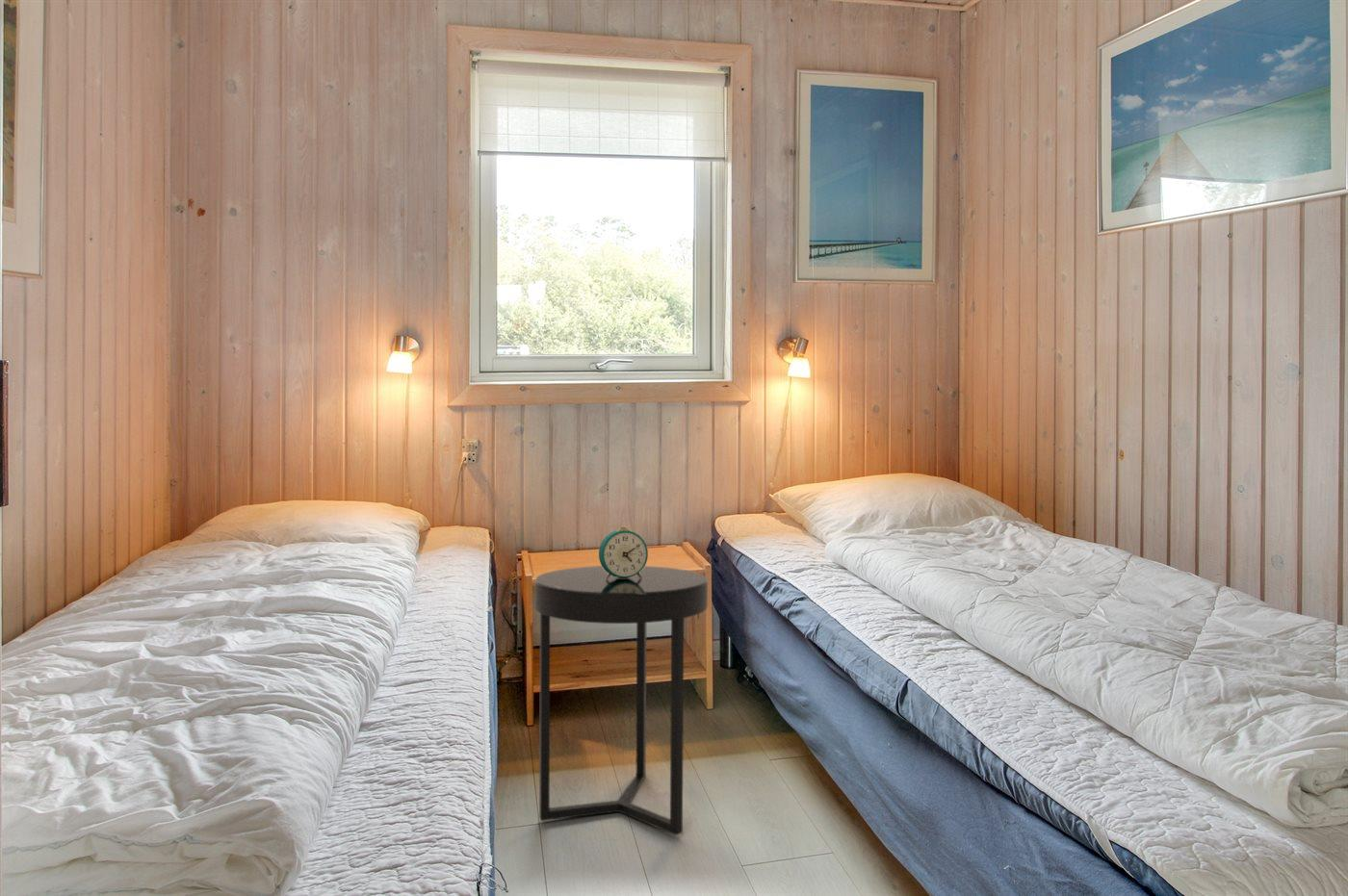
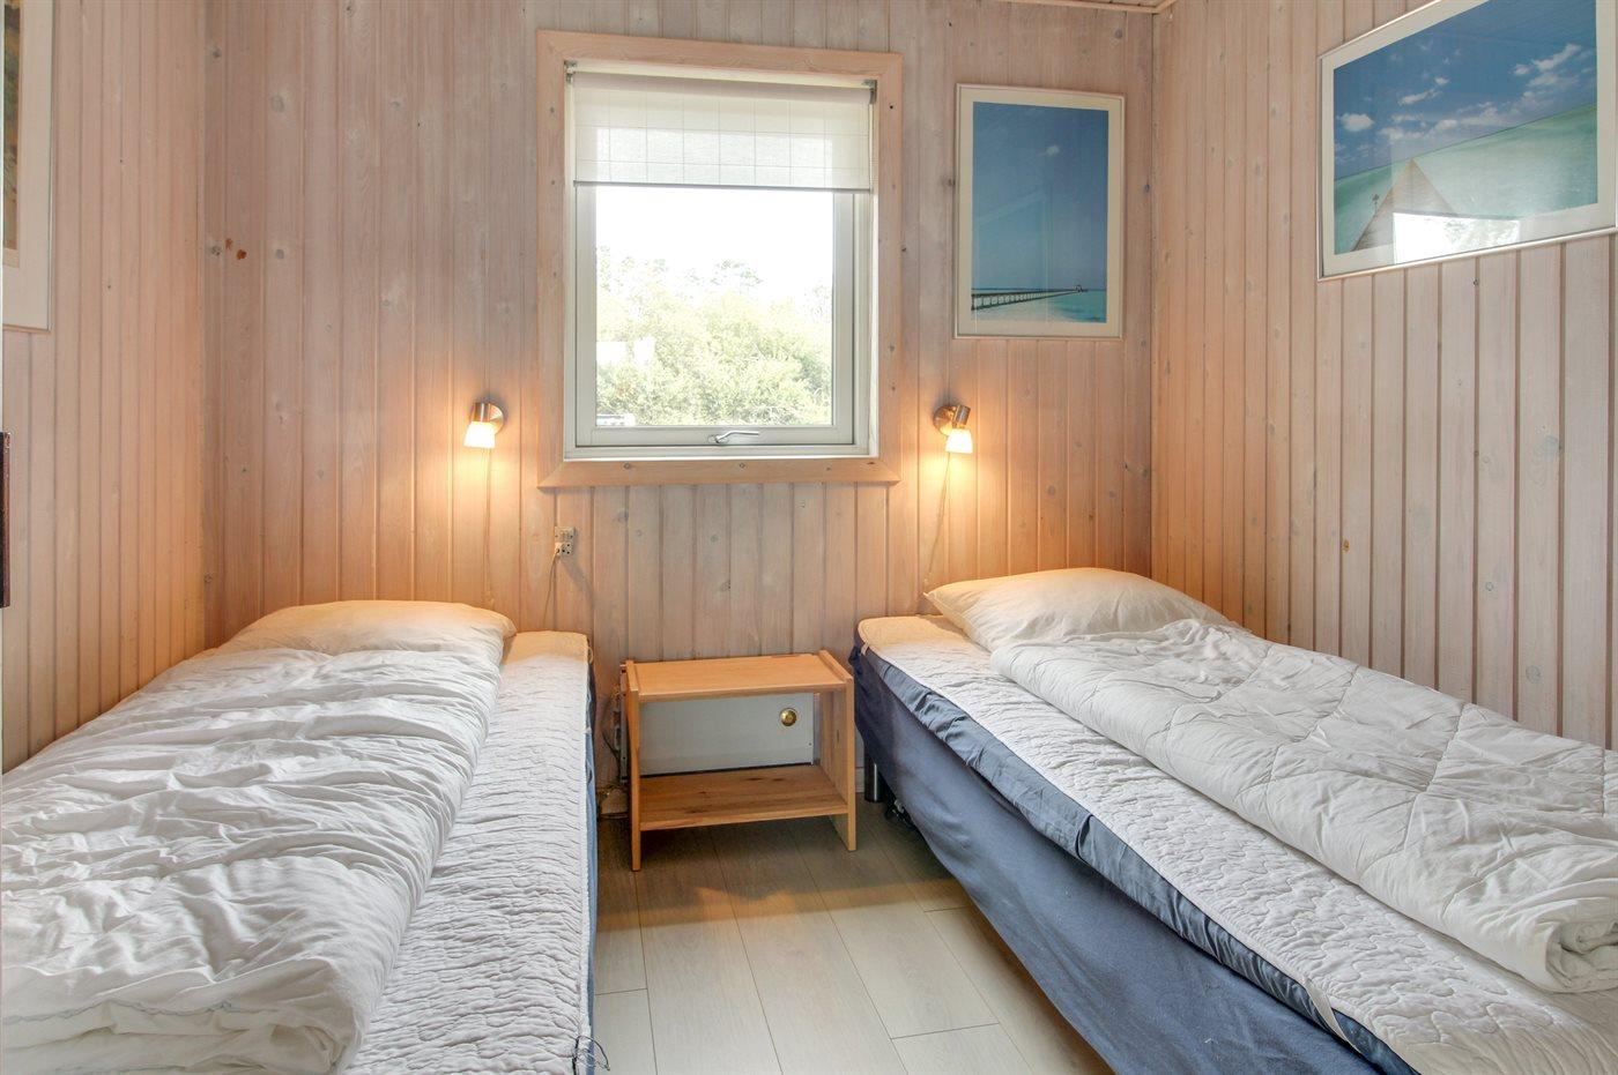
- side table (636, 694)
- alarm clock (622, 551)
